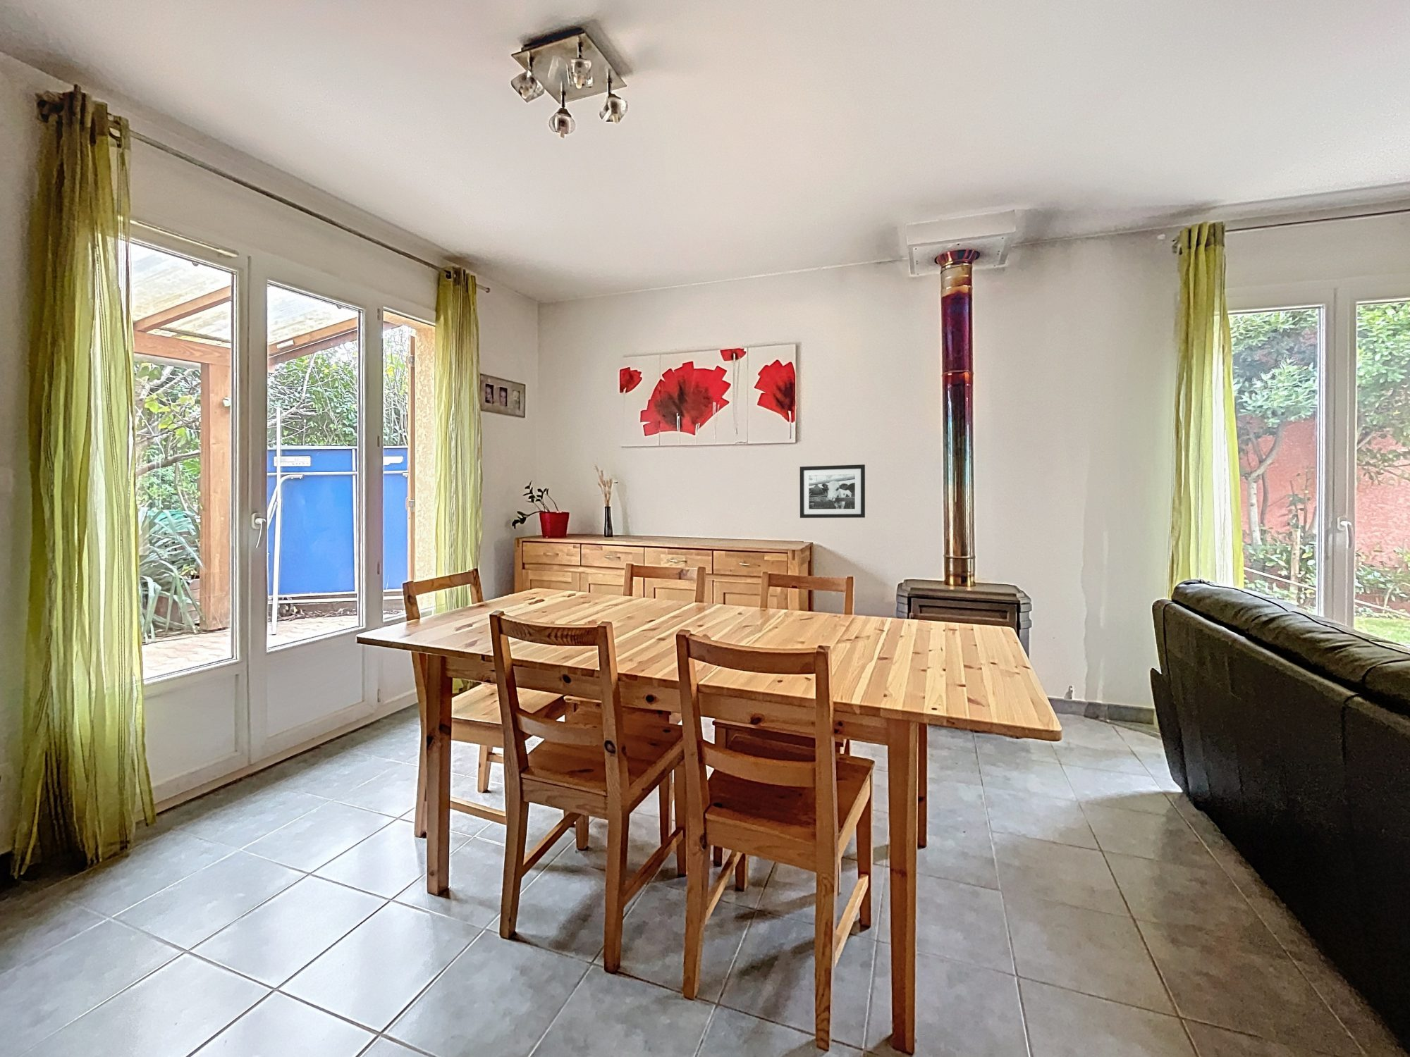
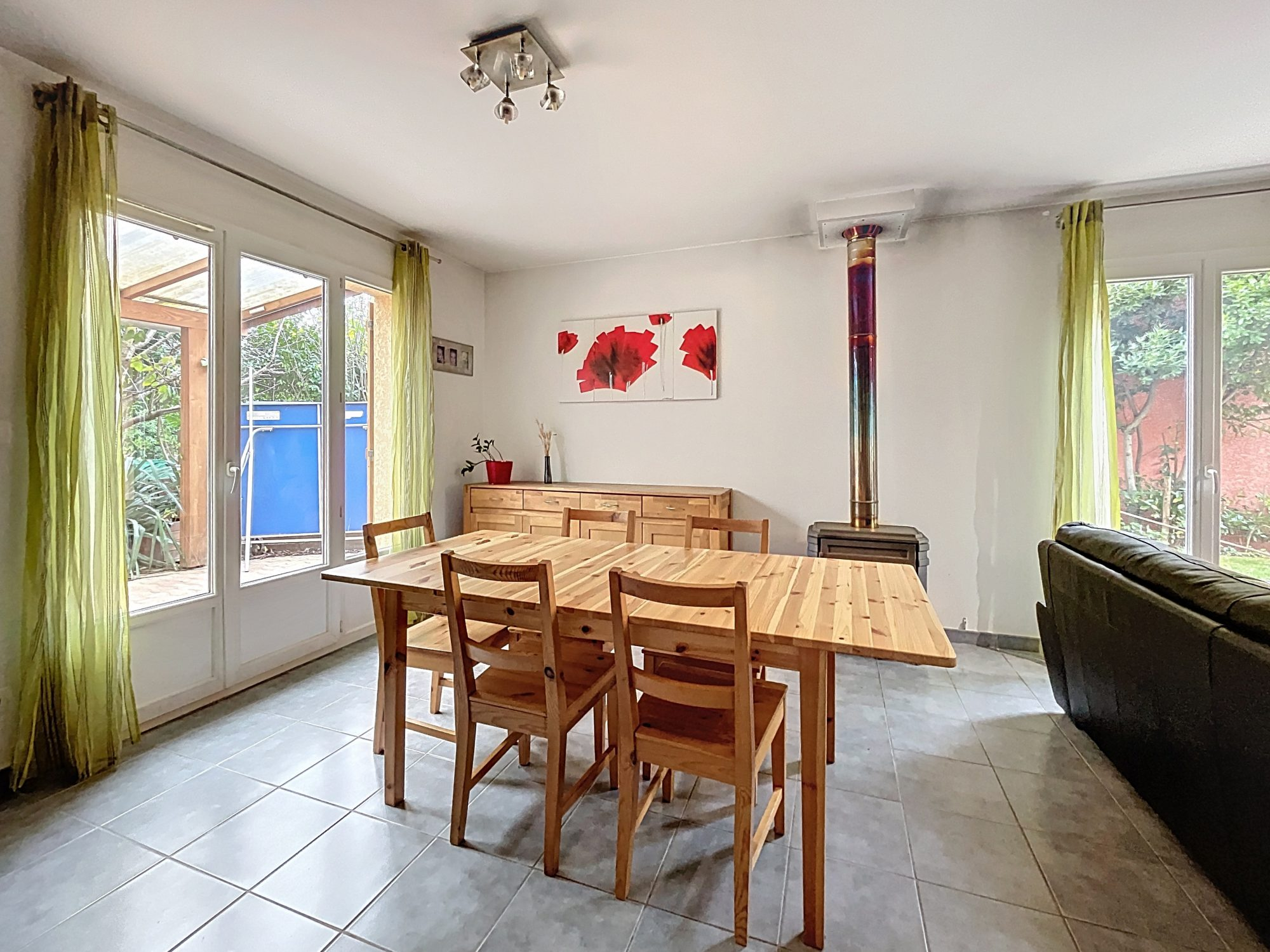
- picture frame (832, 491)
